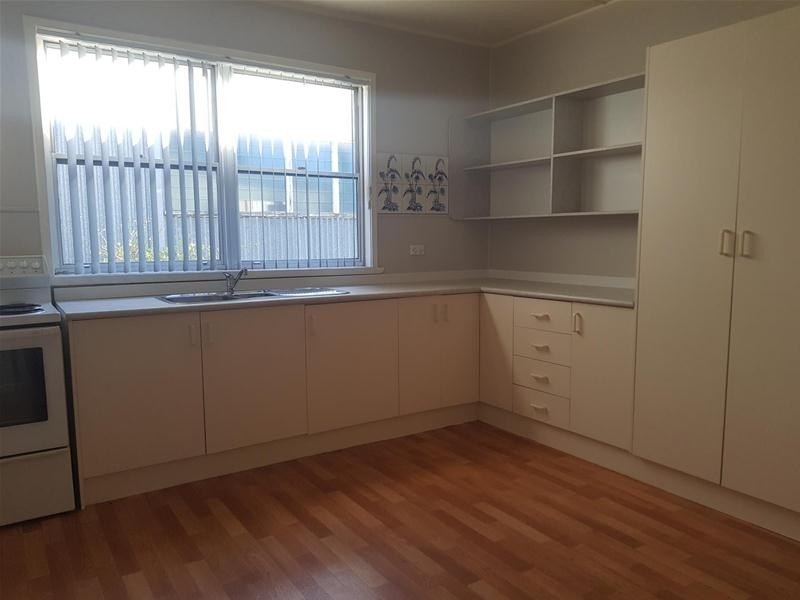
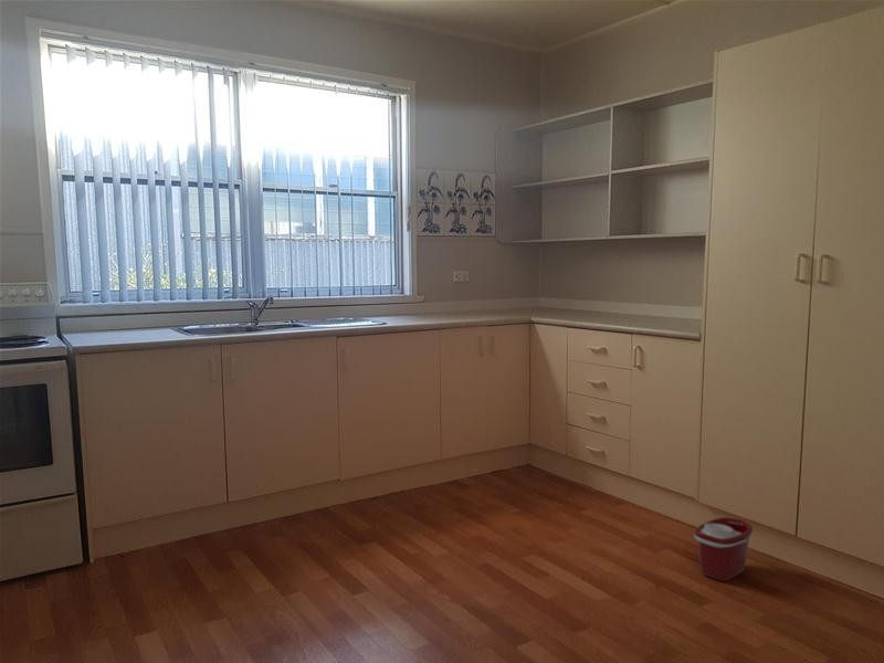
+ bucket (724, 546)
